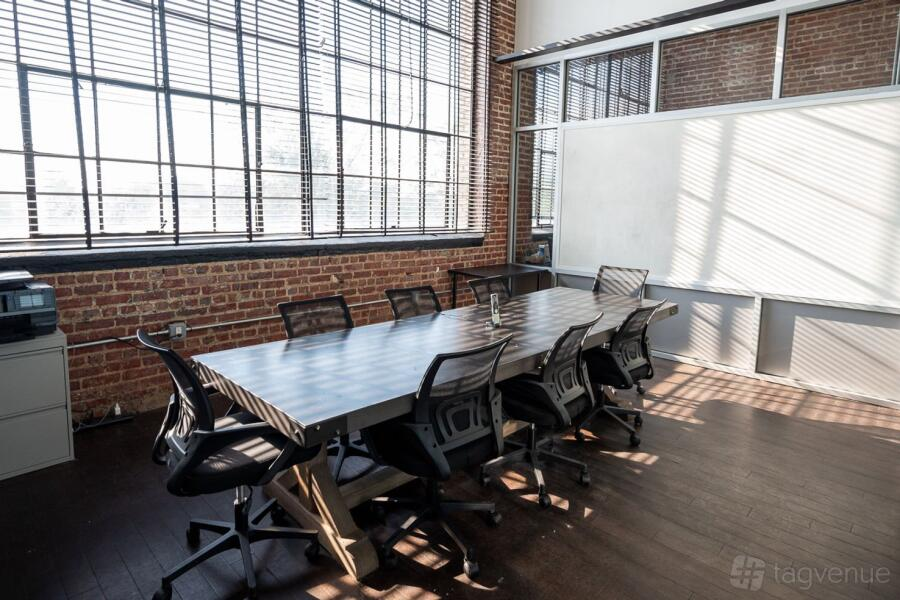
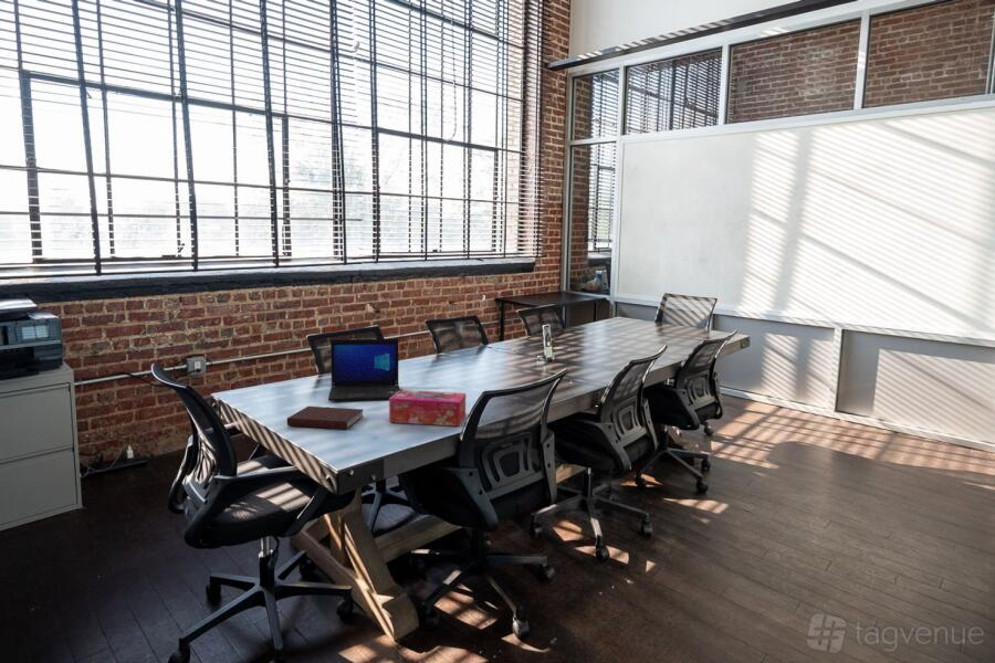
+ notebook (326, 417)
+ laptop (365, 368)
+ tissue box (428, 407)
